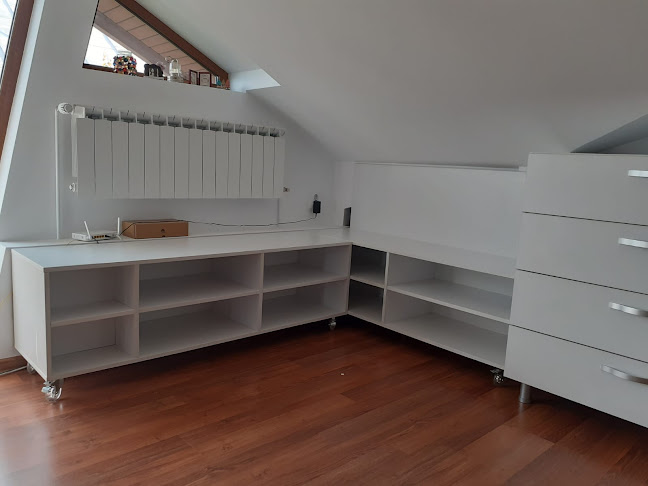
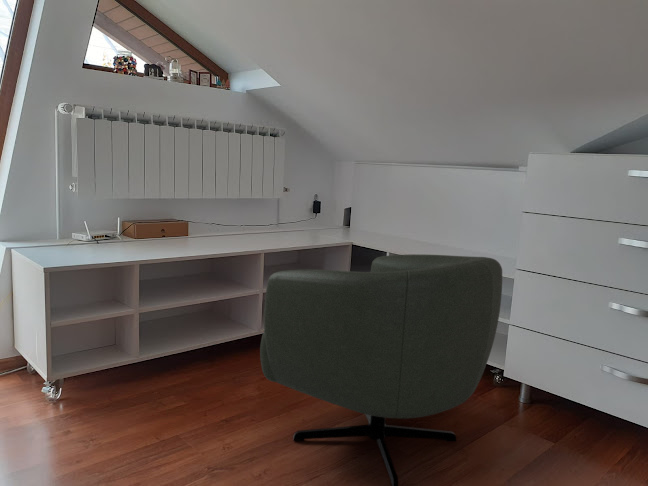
+ armchair (384, 346)
